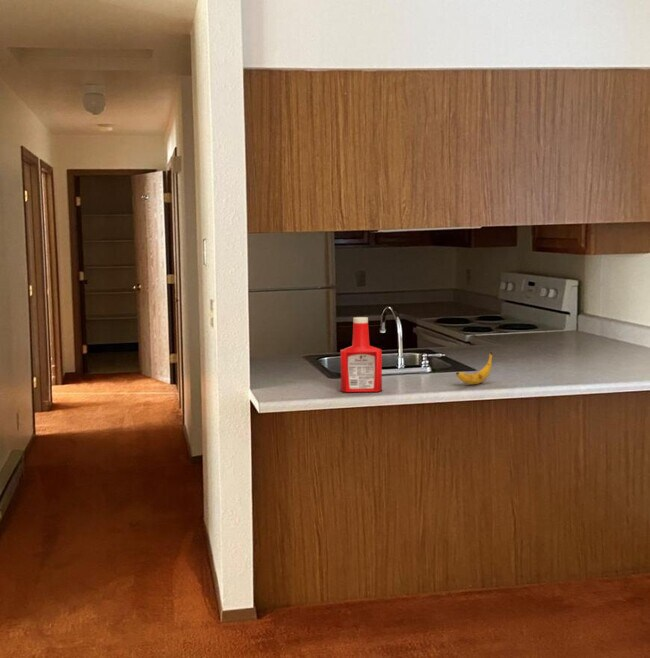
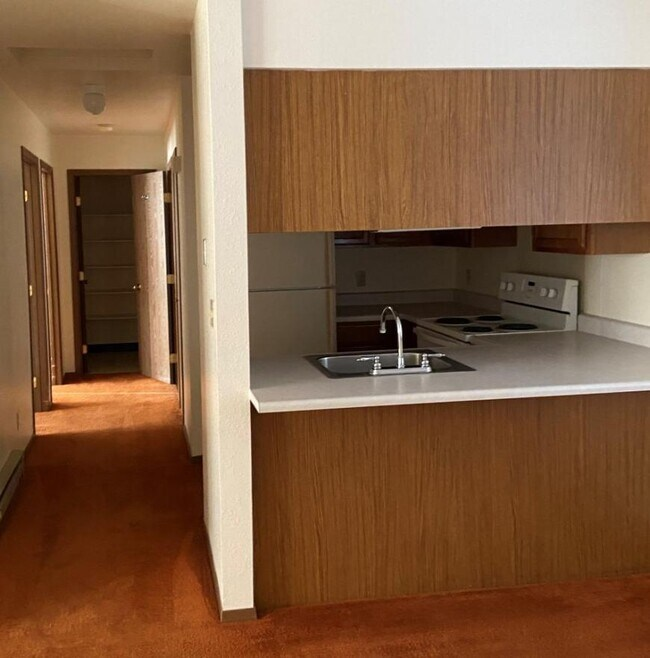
- soap bottle (361, 354)
- banana (475, 373)
